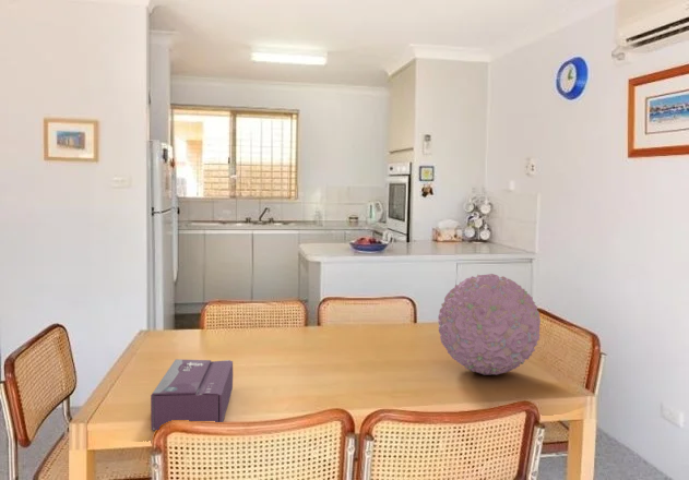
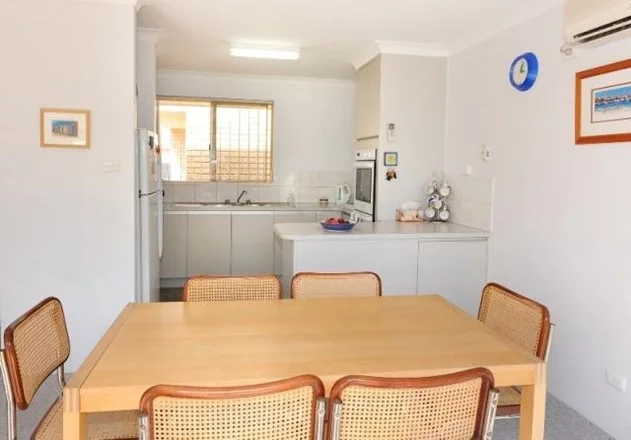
- tissue box (195, 391)
- decorative orb (488, 323)
